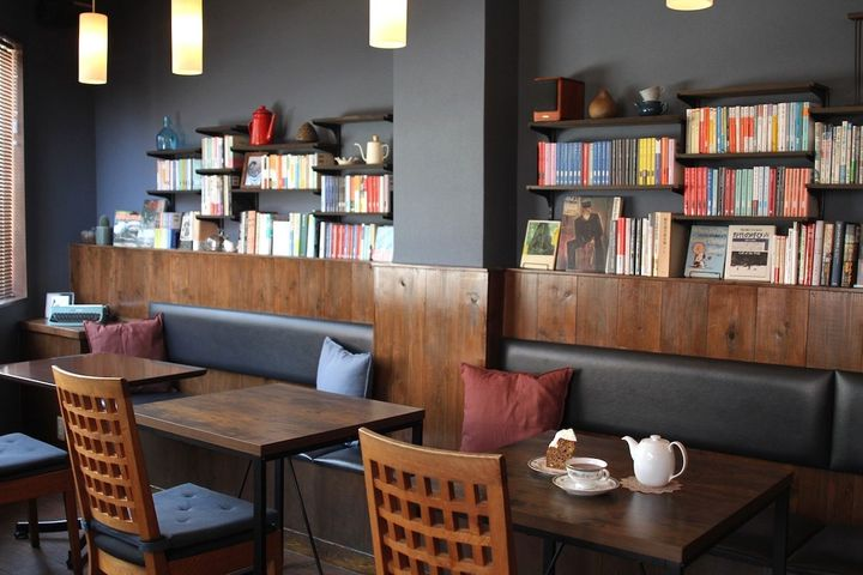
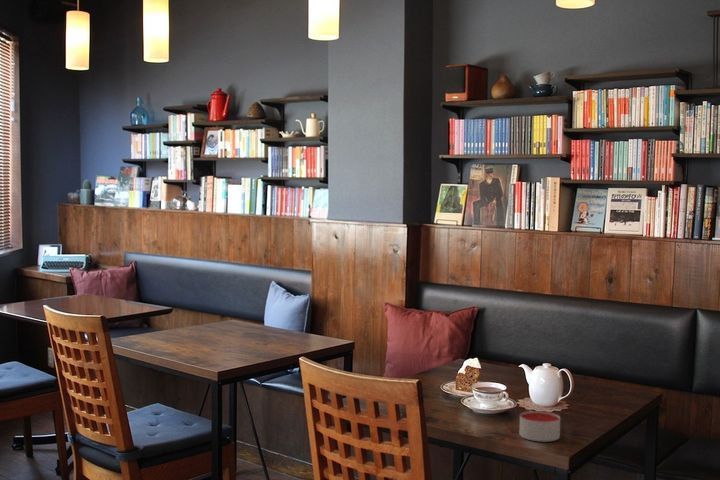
+ candle (539, 425)
